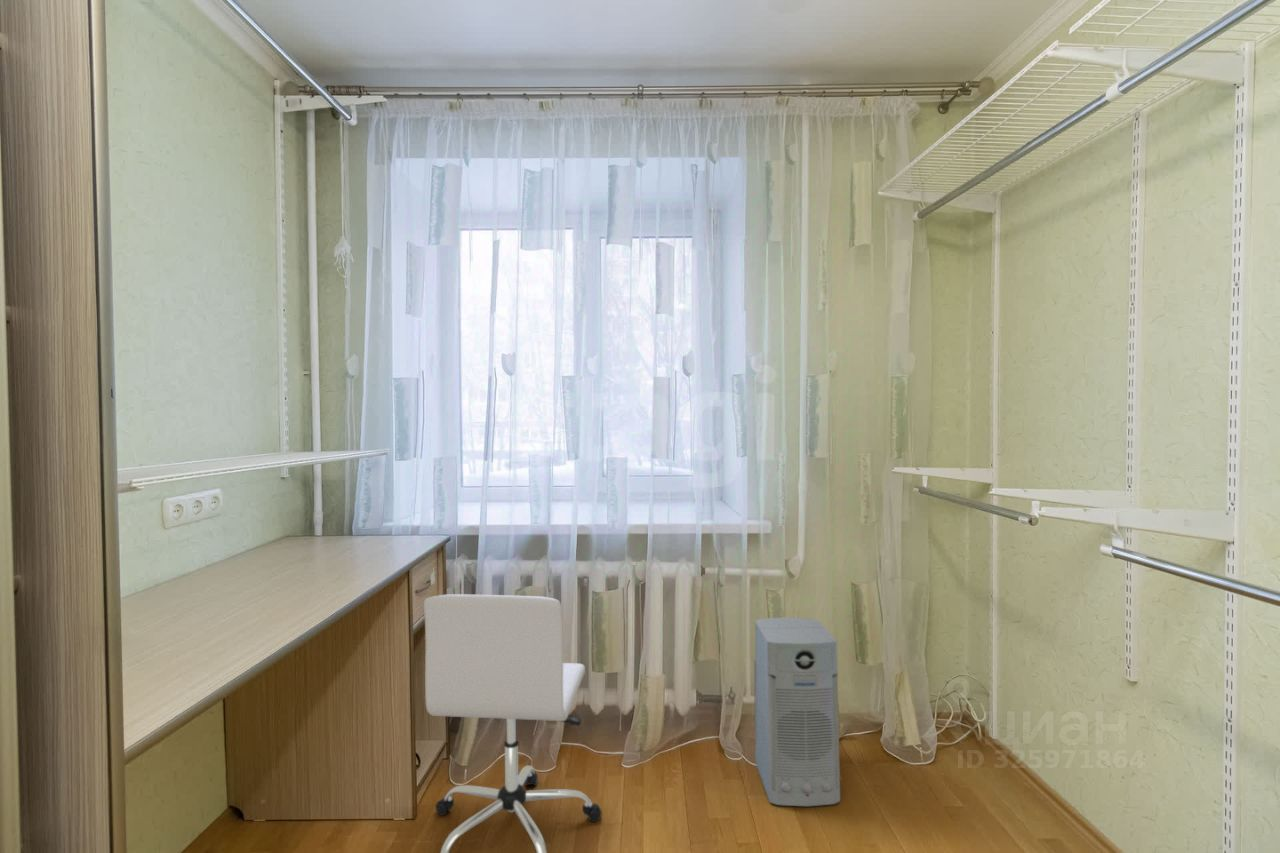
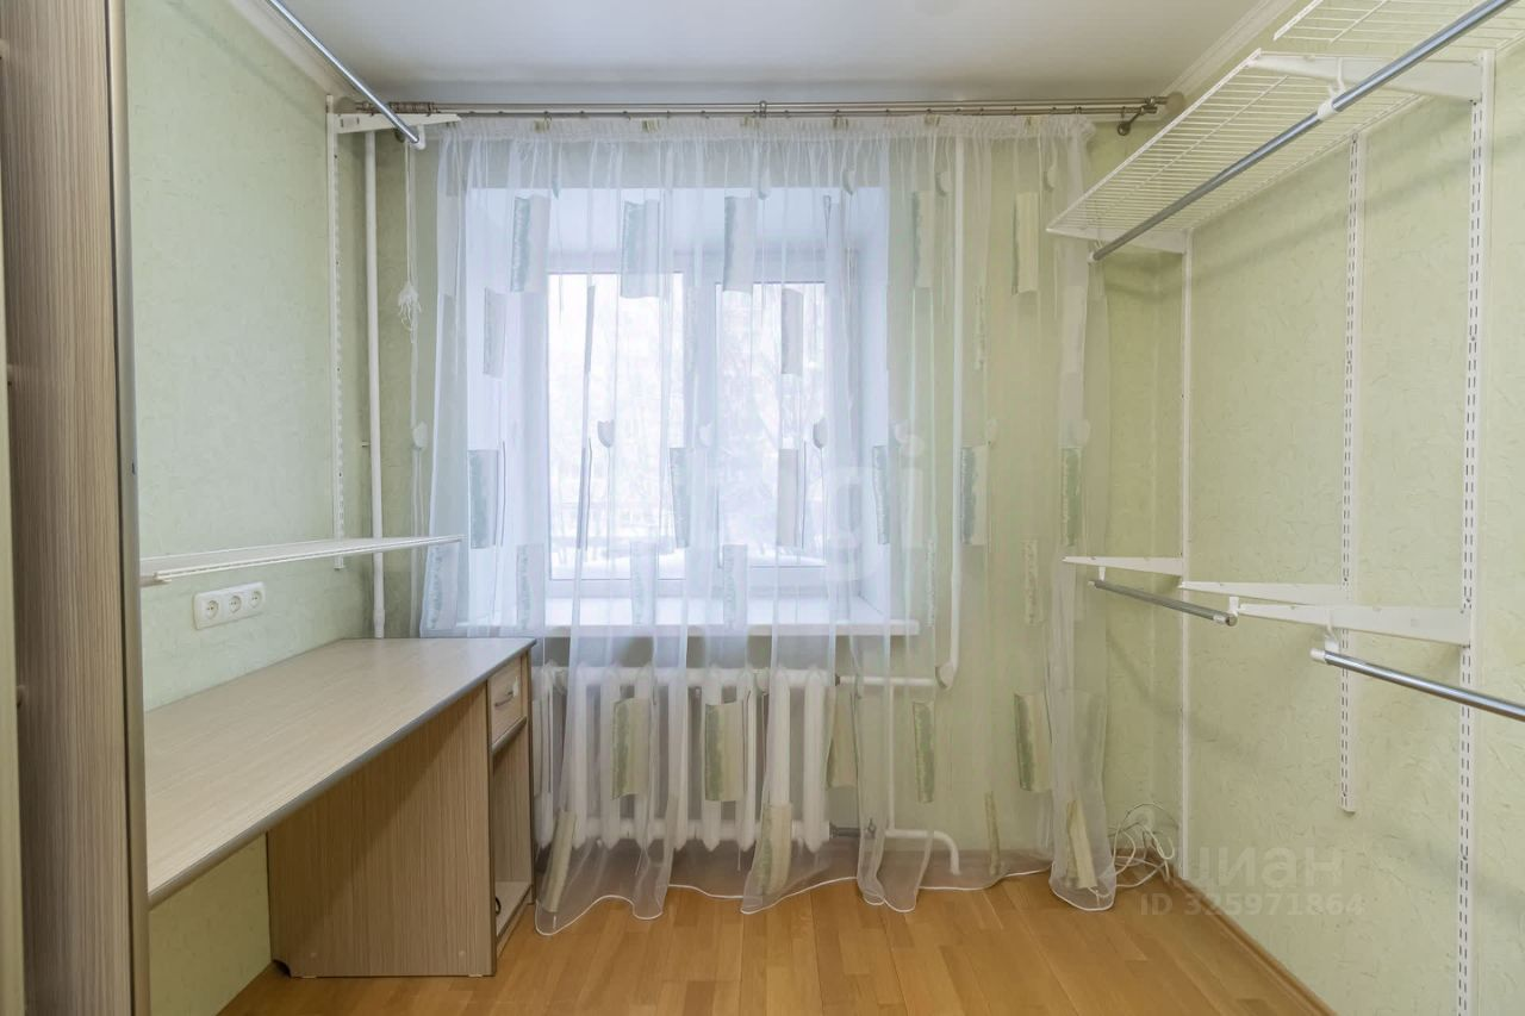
- air purifier (794, 704)
- chair (512, 703)
